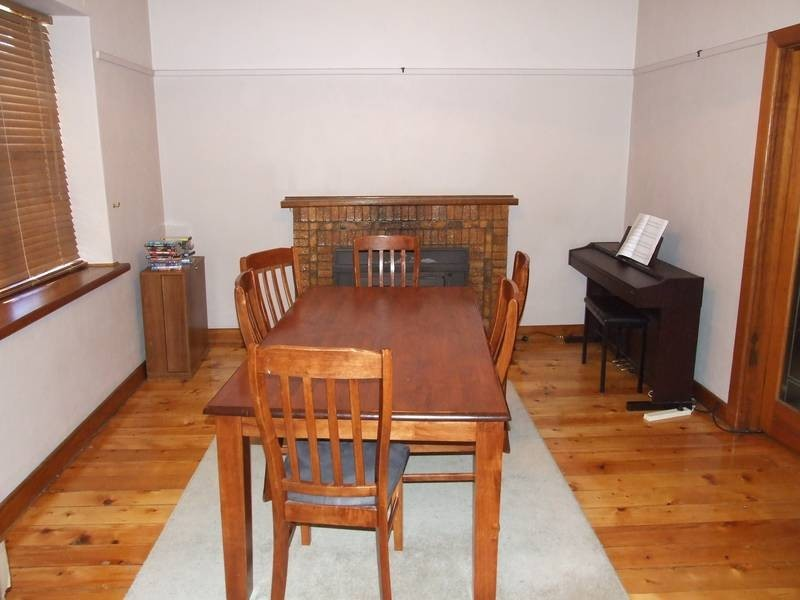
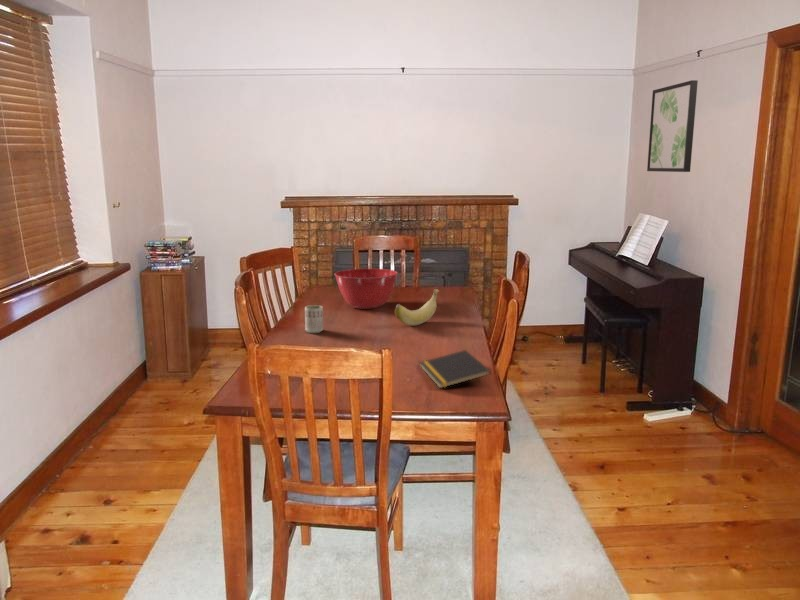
+ notepad (453, 368)
+ mixing bowl (366, 289)
+ wall art (670, 129)
+ banana (418, 309)
+ cup (314, 319)
